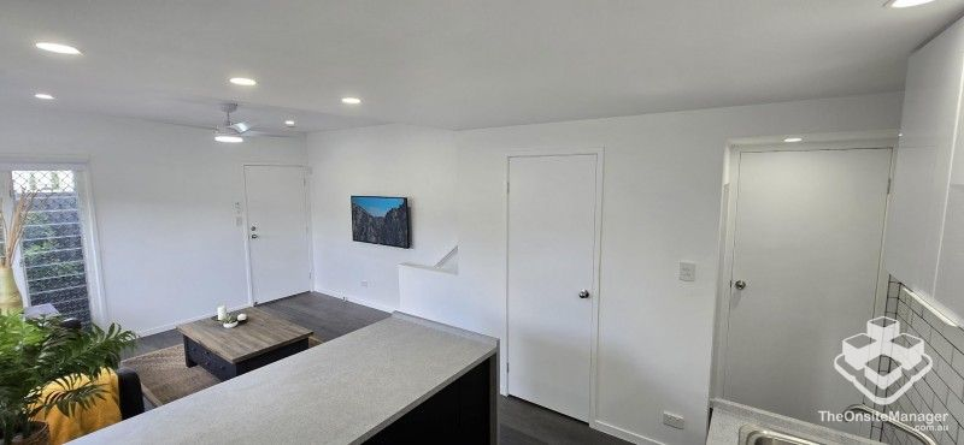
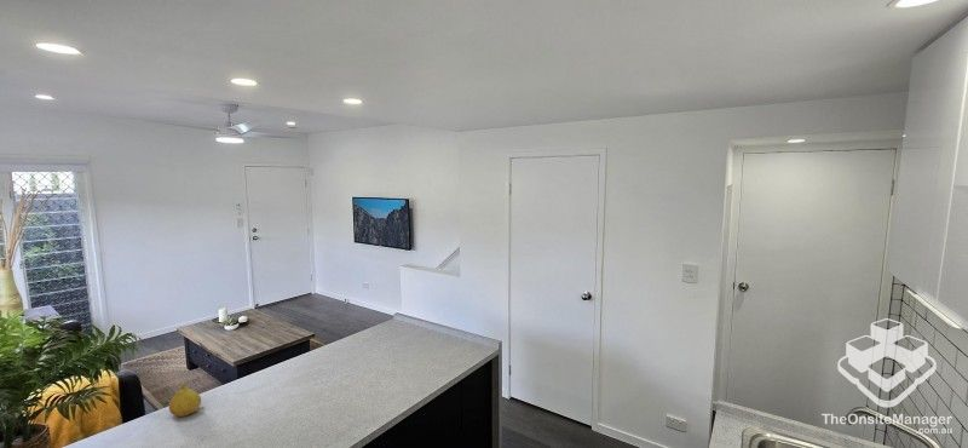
+ fruit (184, 397)
